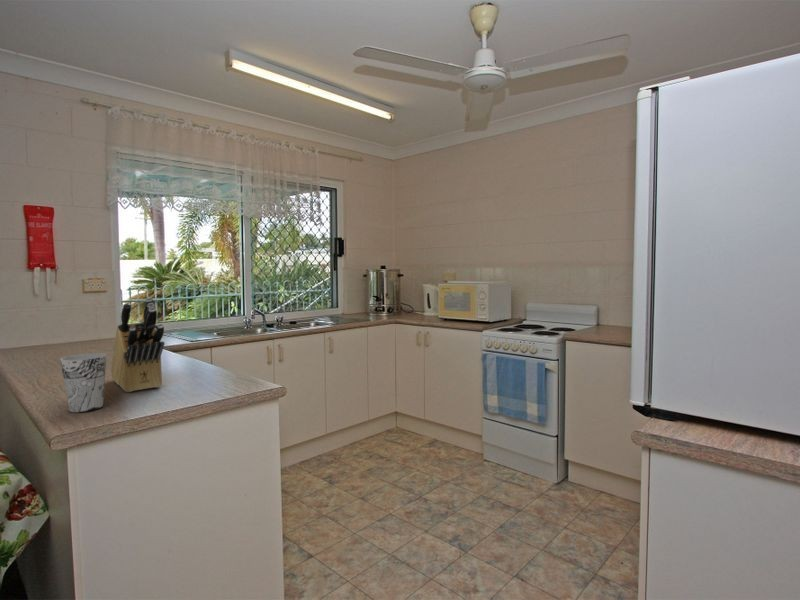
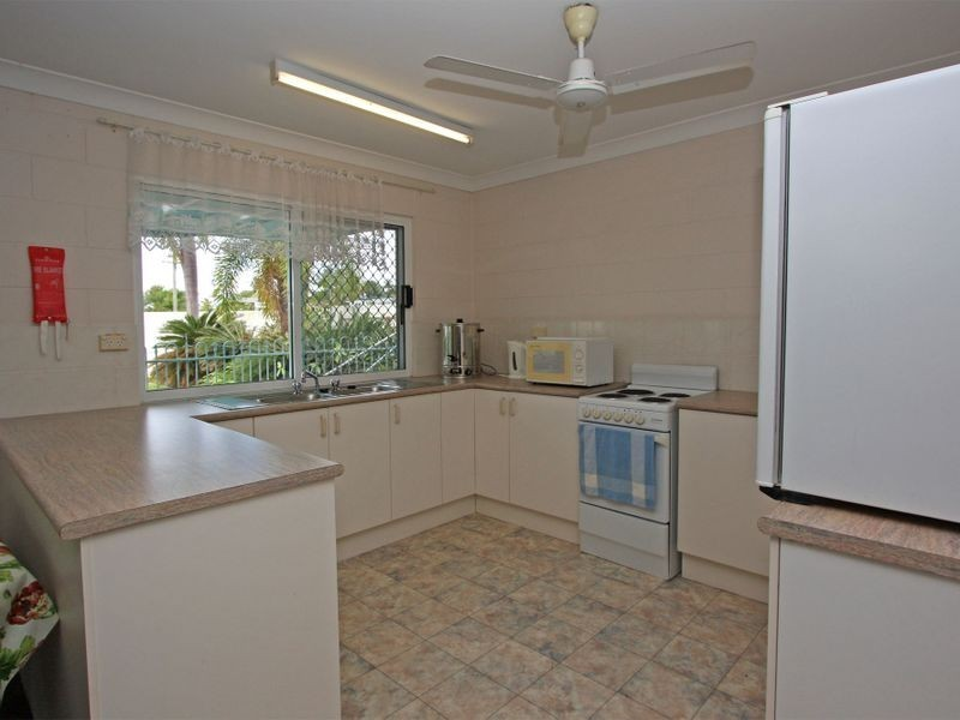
- cup (85, 382)
- knife block (136, 341)
